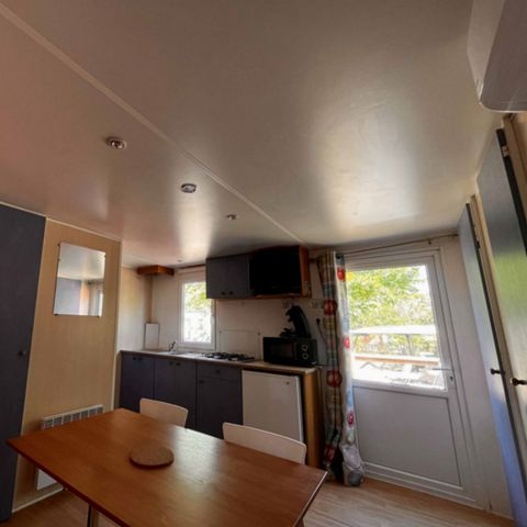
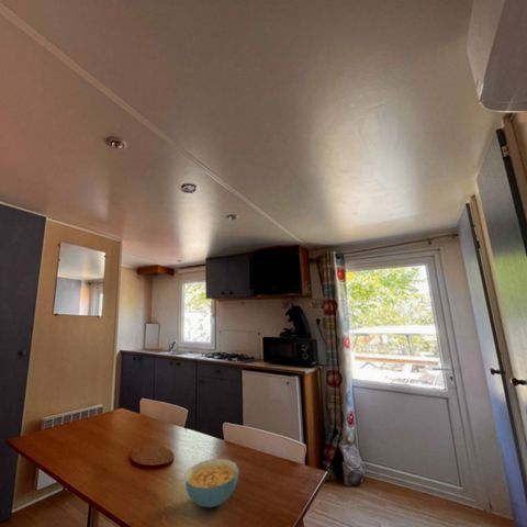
+ cereal bowl (212, 486)
